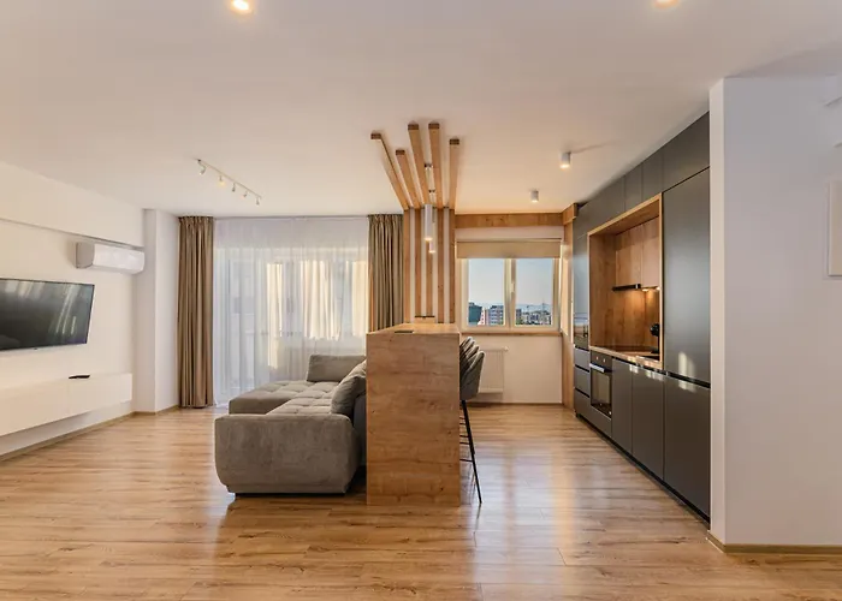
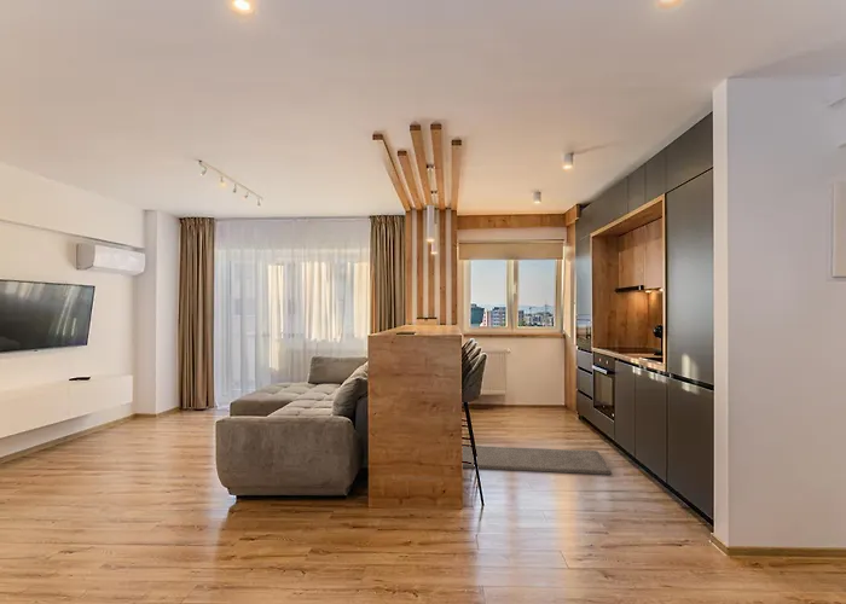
+ rug (512, 458)
